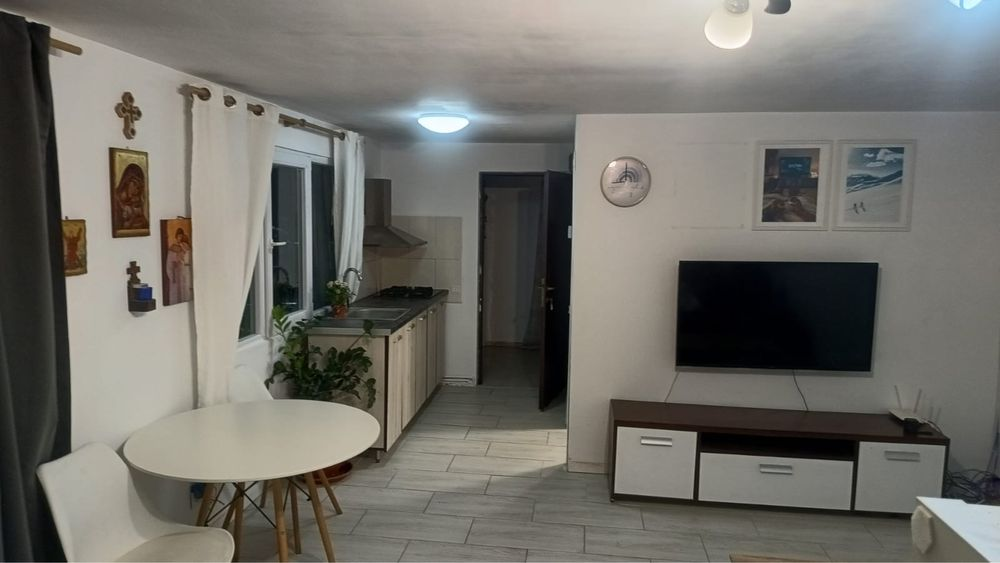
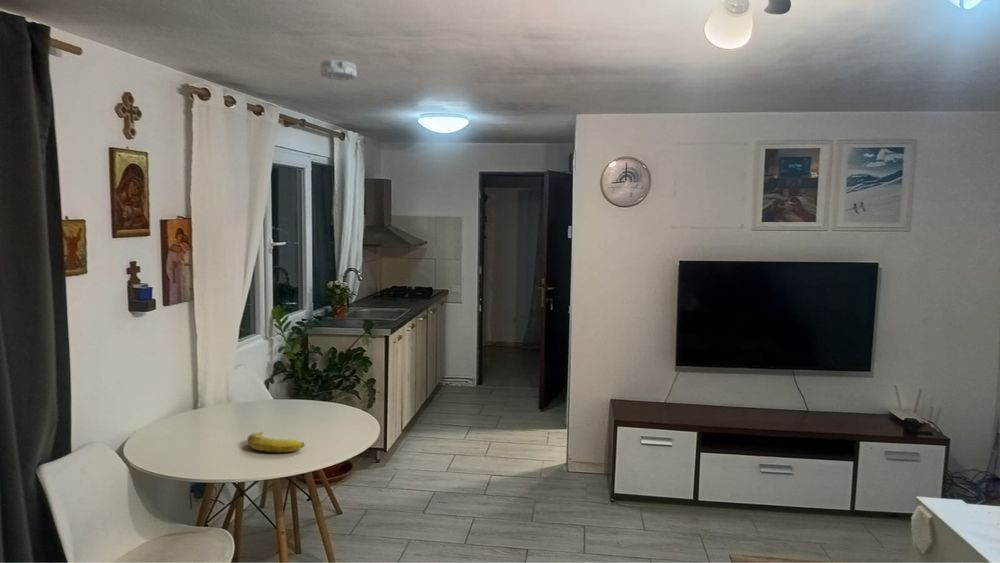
+ banana (273, 440)
+ smoke detector (338, 69)
